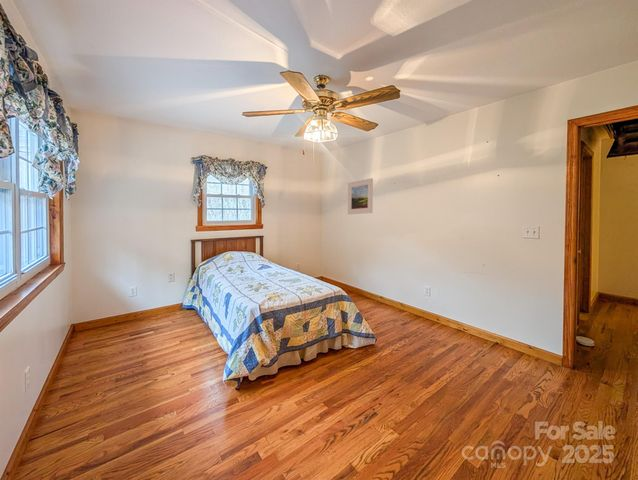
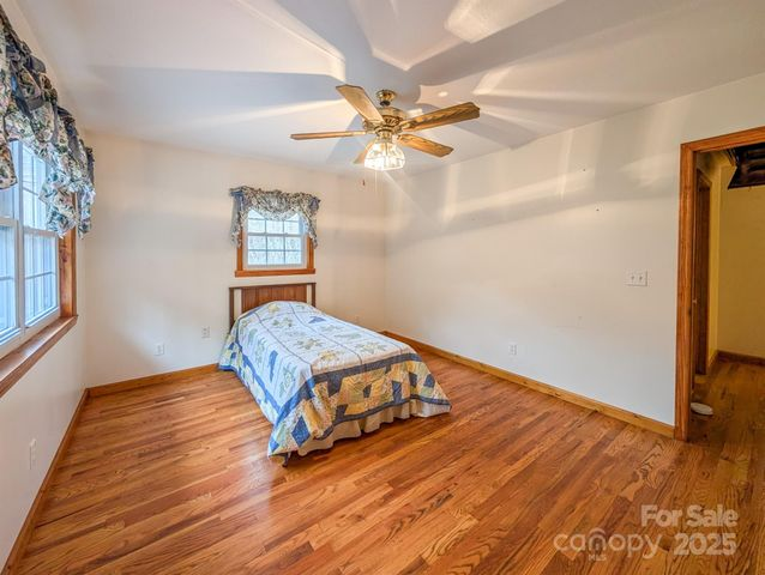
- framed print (359, 197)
